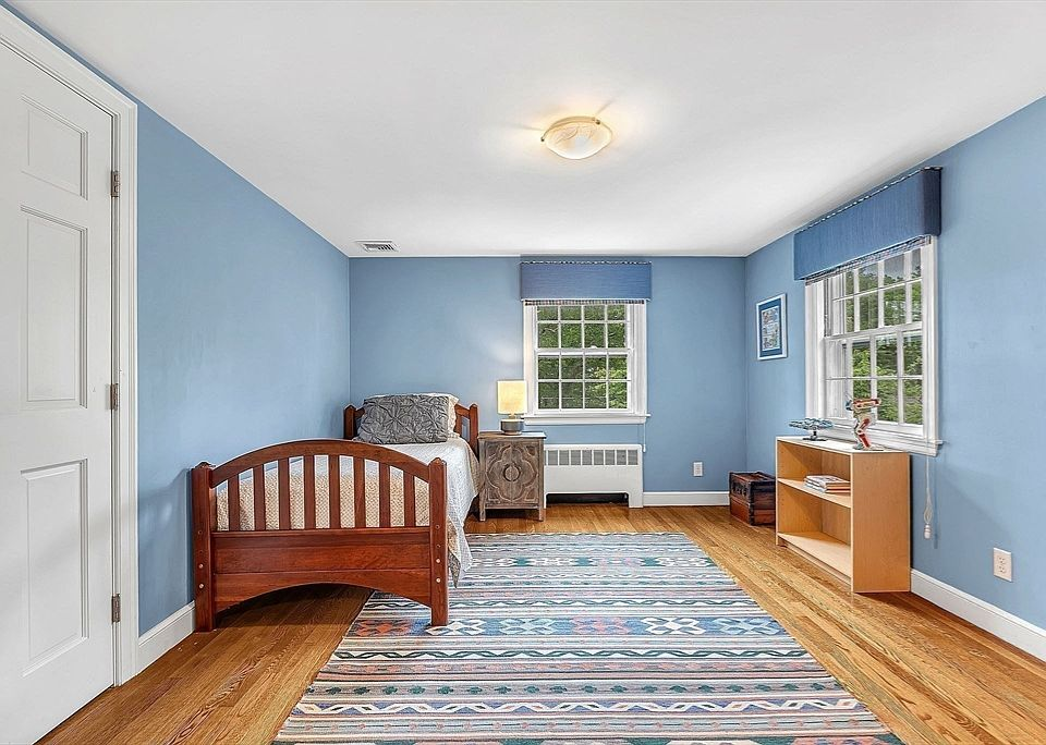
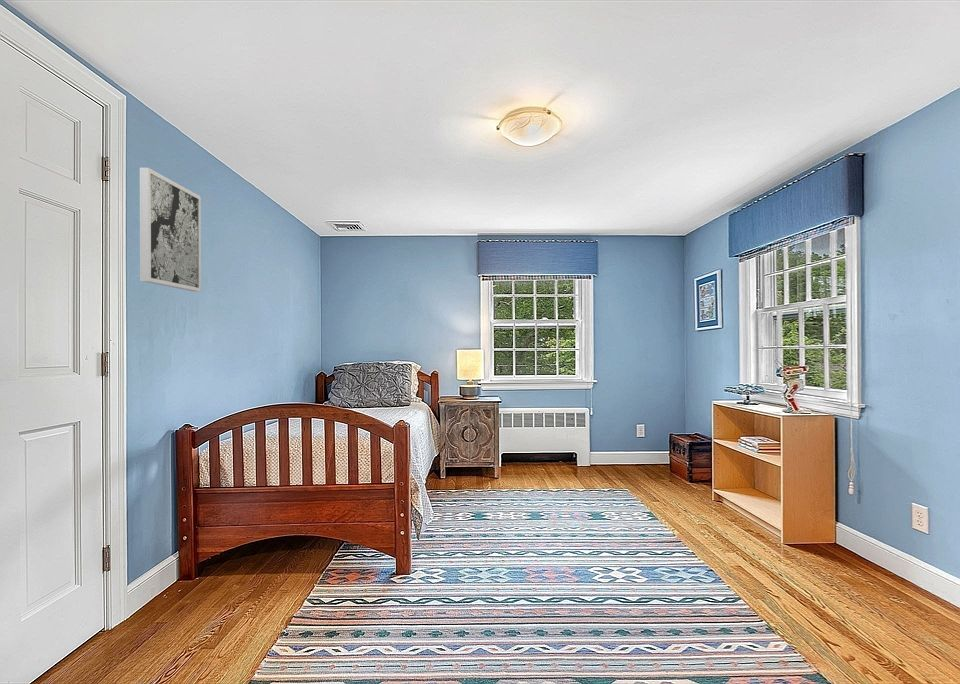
+ wall art (172, 235)
